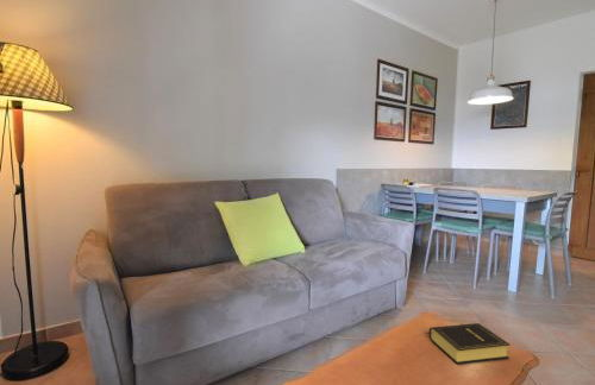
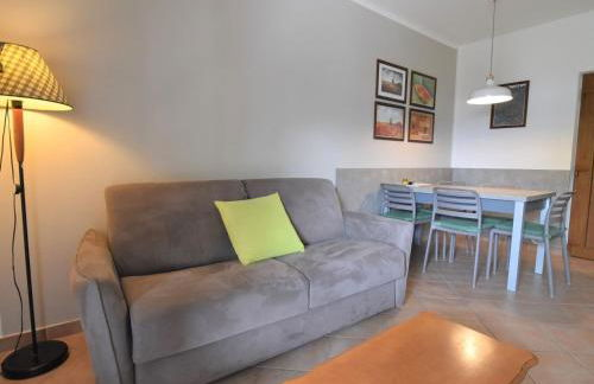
- book (464, 341)
